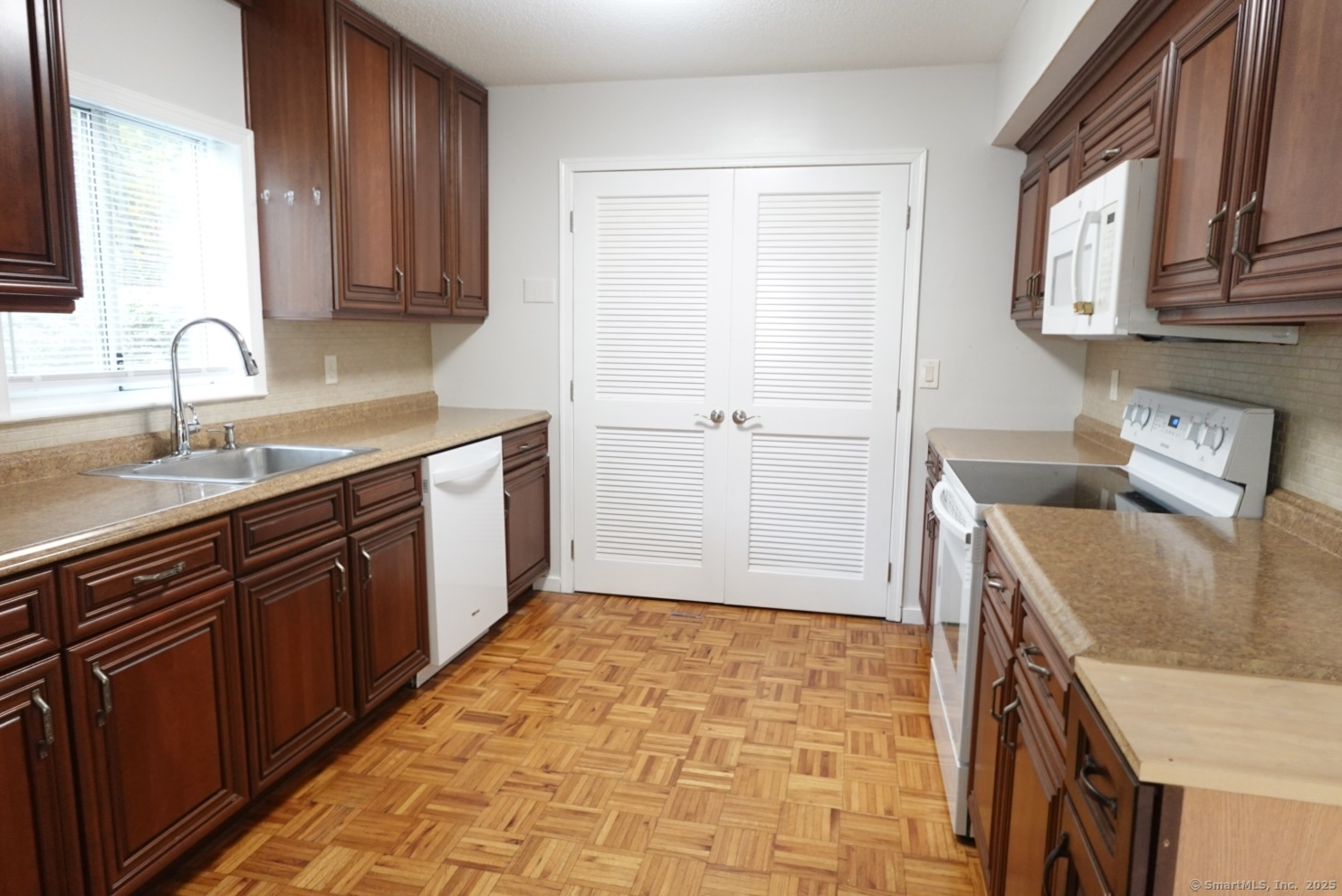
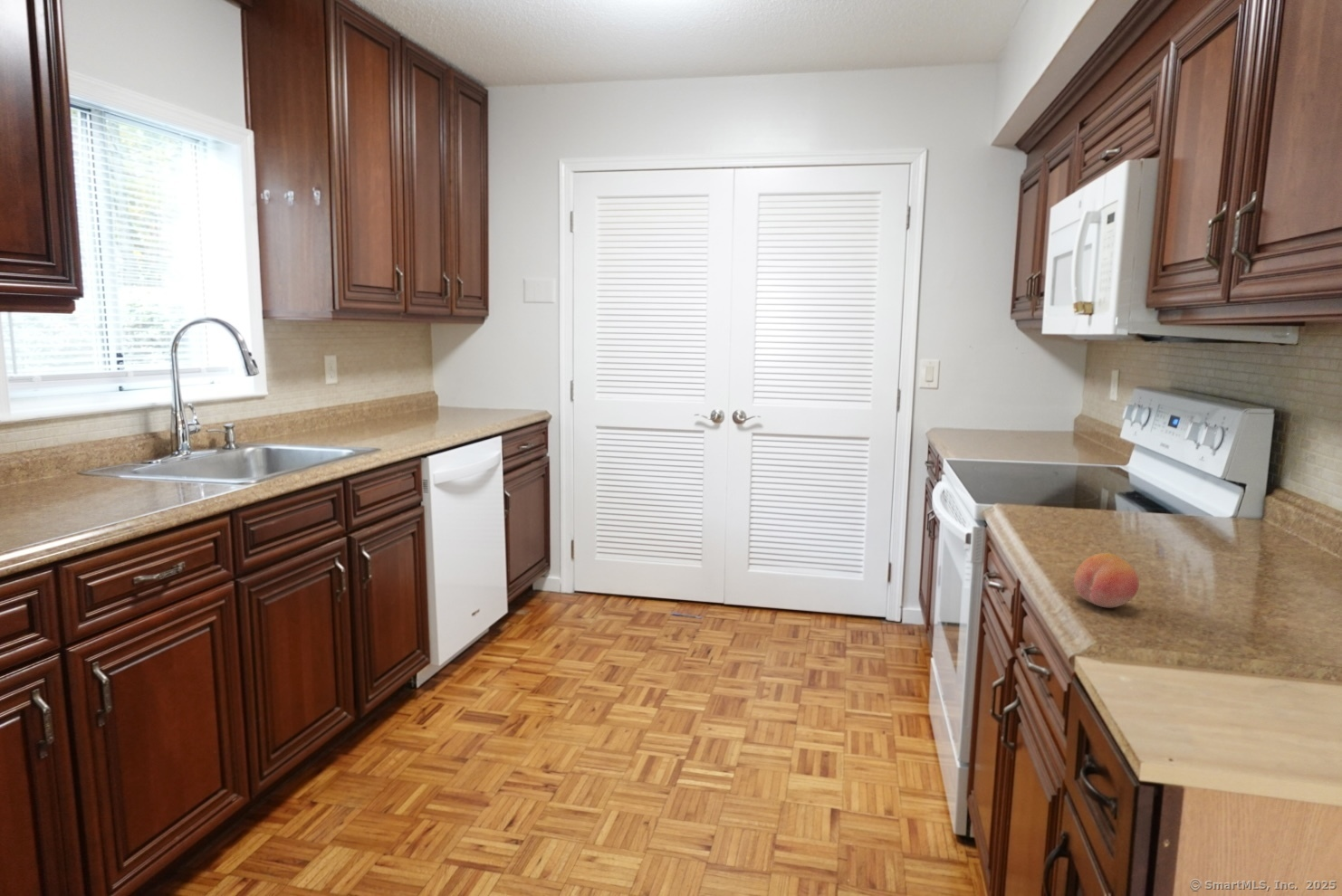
+ fruit (1105, 579)
